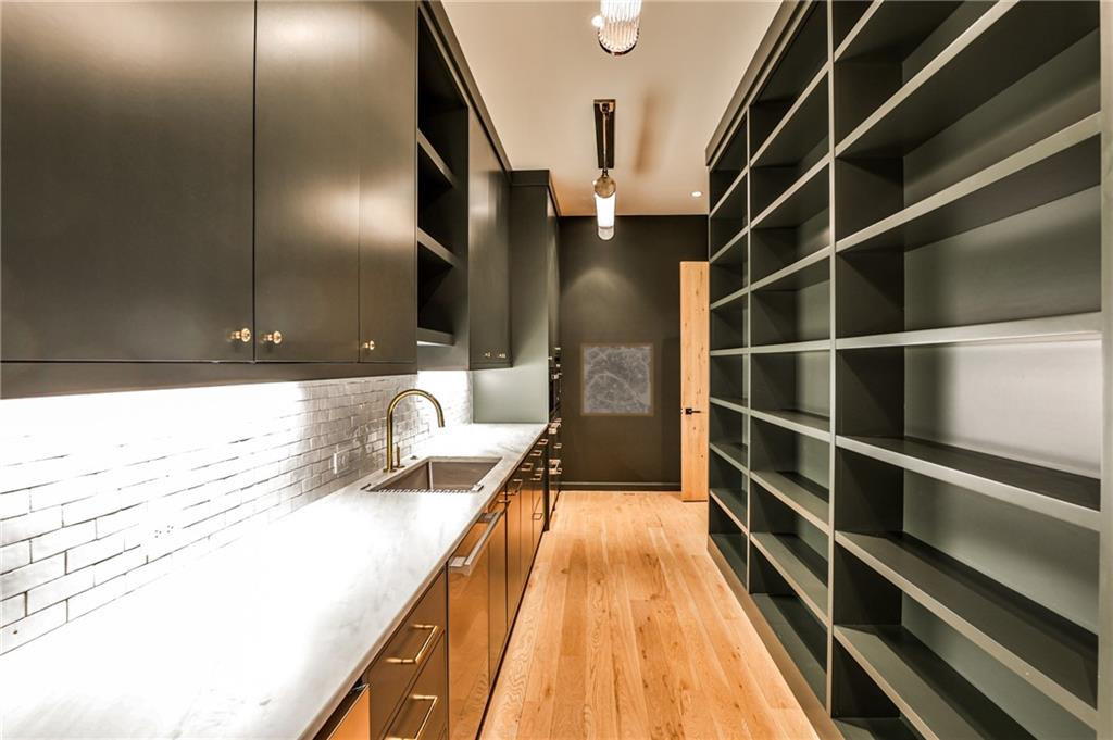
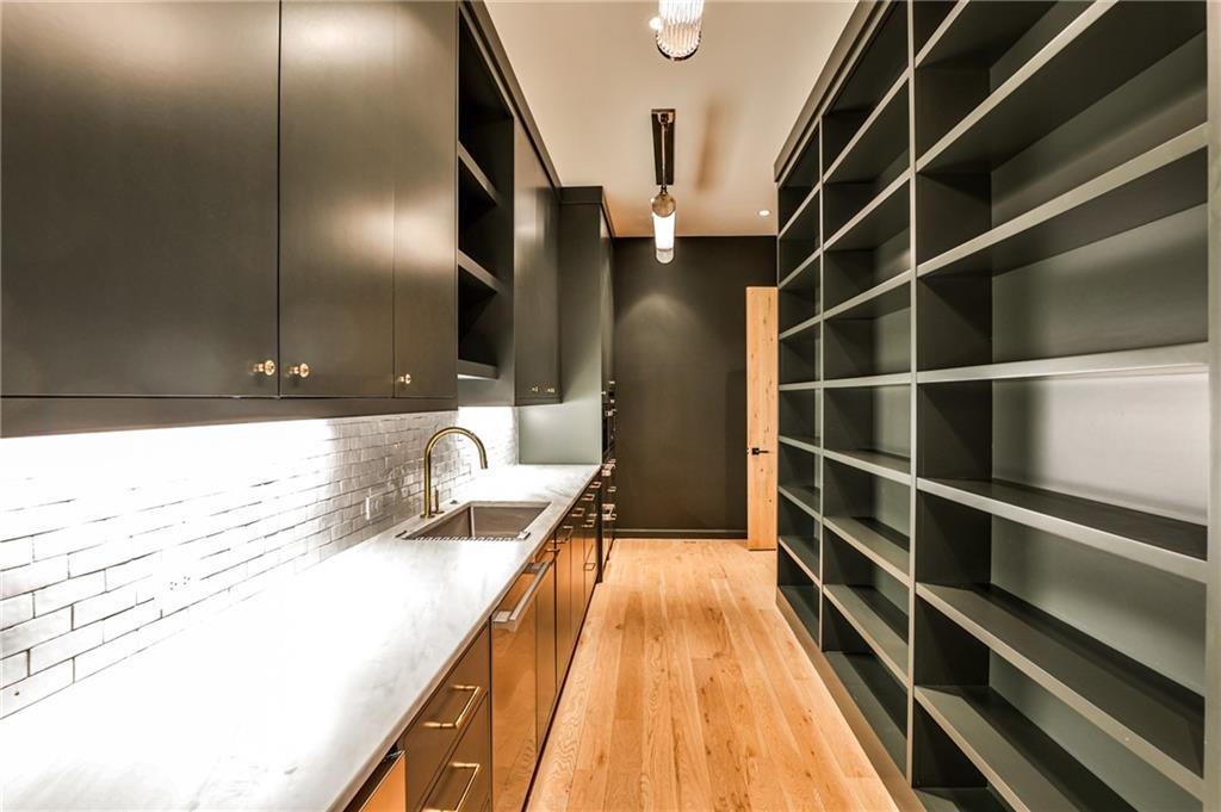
- wall art (616, 379)
